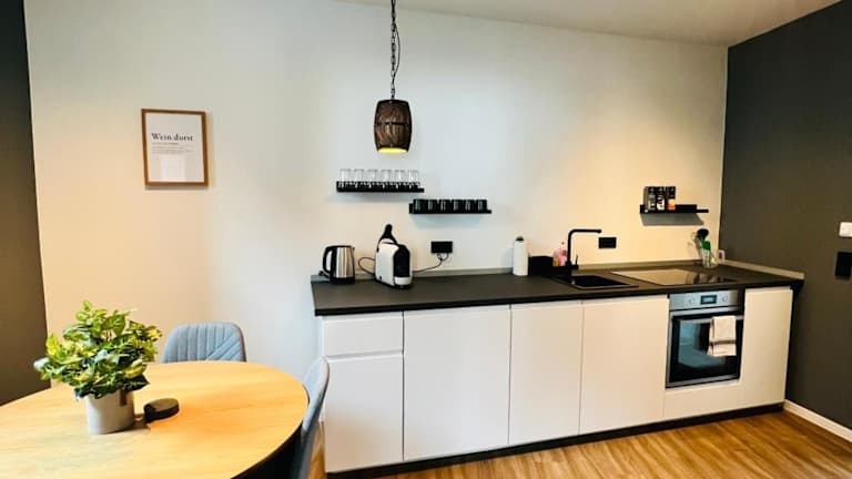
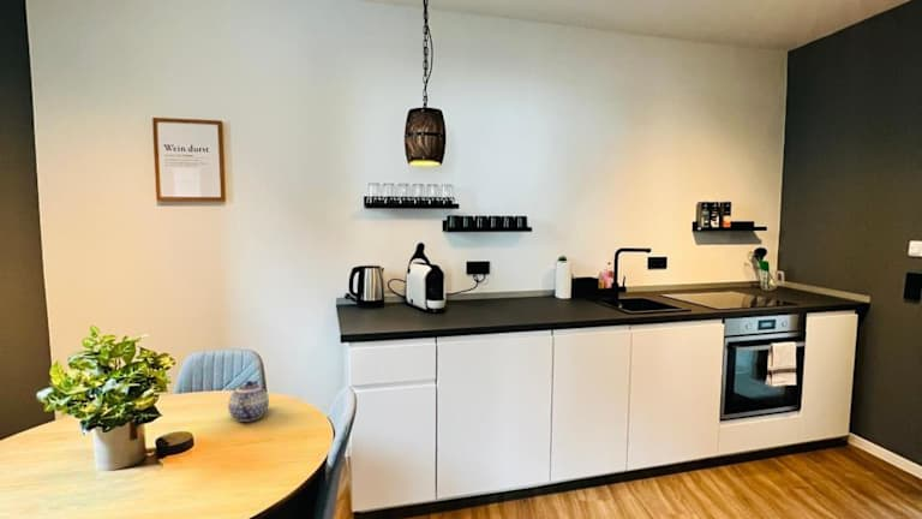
+ teapot (249, 399)
